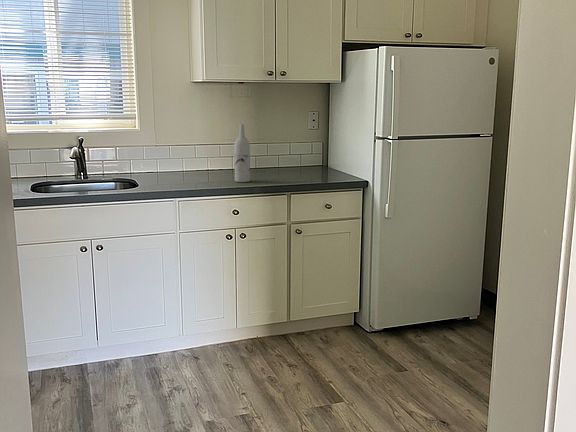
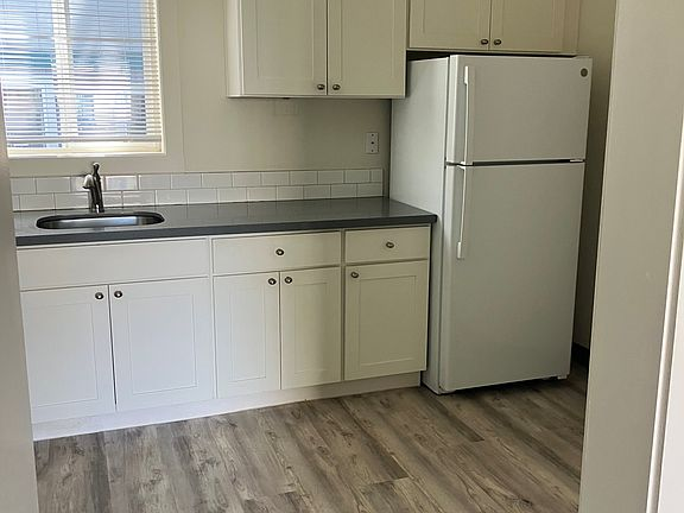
- wine bottle (242, 153)
